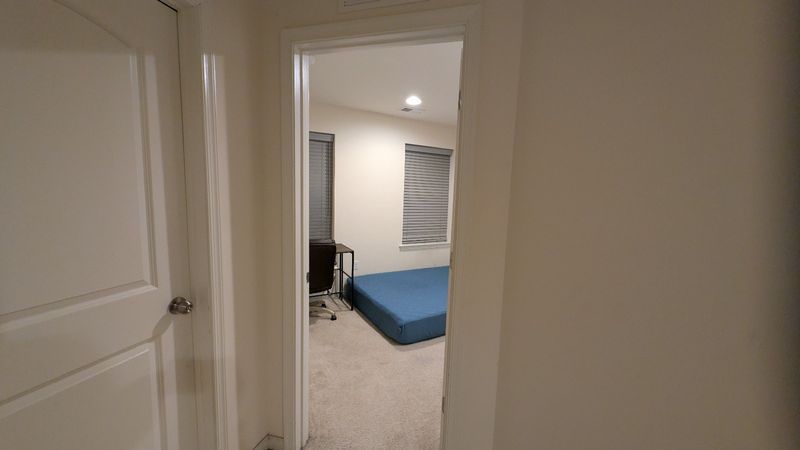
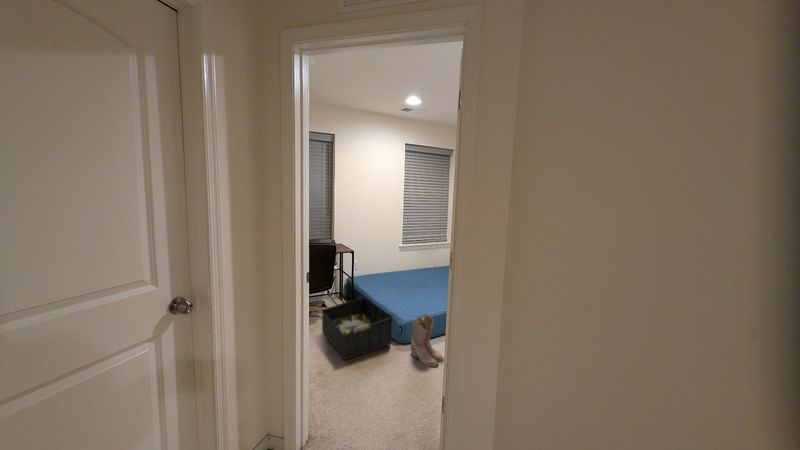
+ boots (427, 337)
+ storage bin (355, 324)
